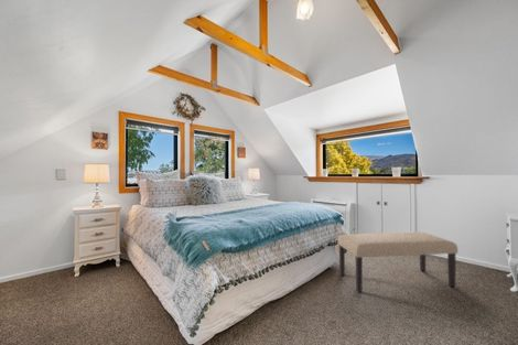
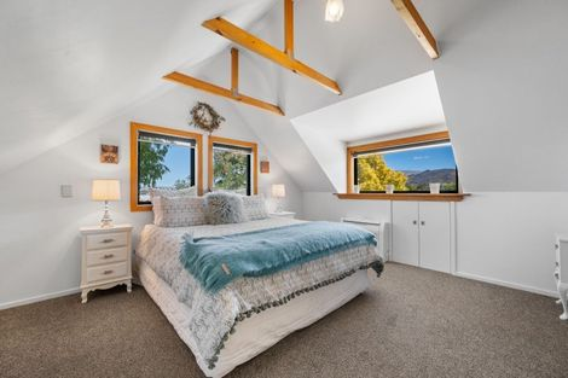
- bench (393, 255)
